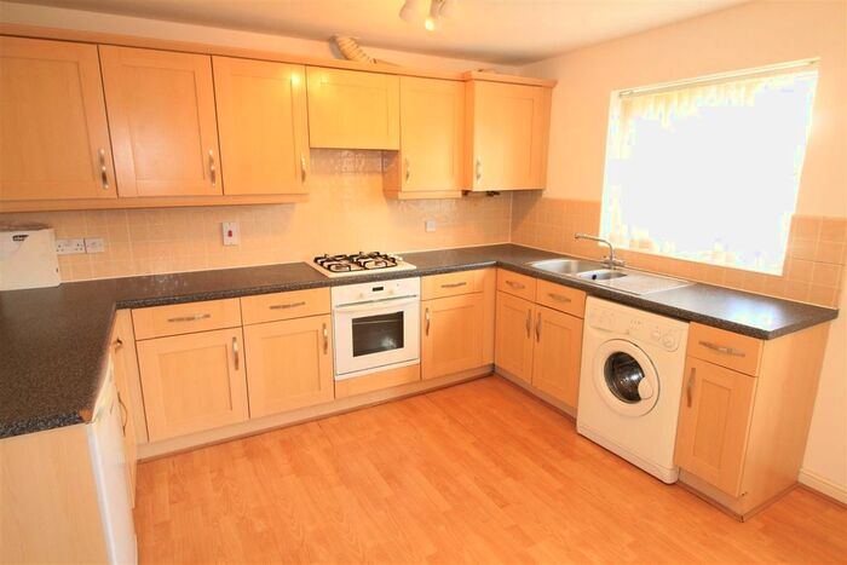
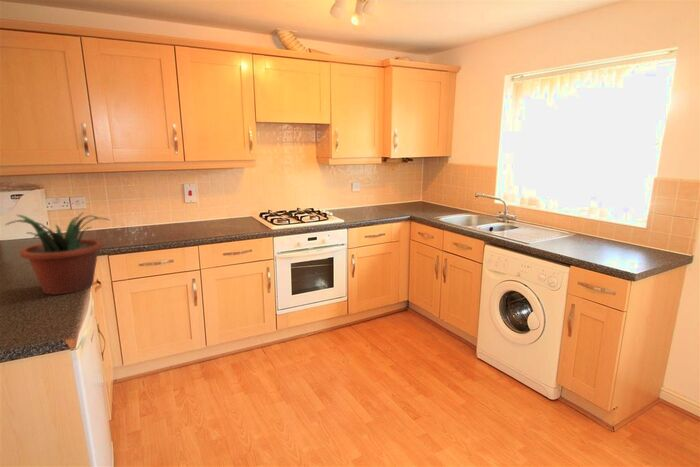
+ potted plant (62, 253)
